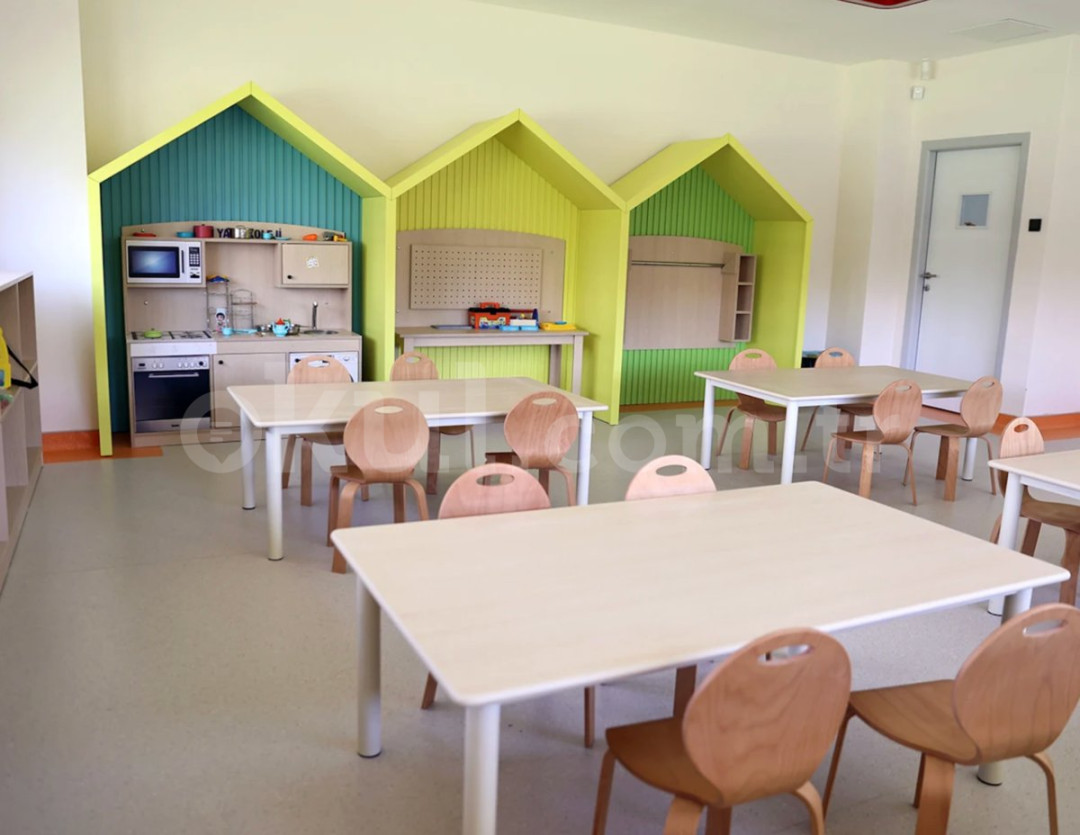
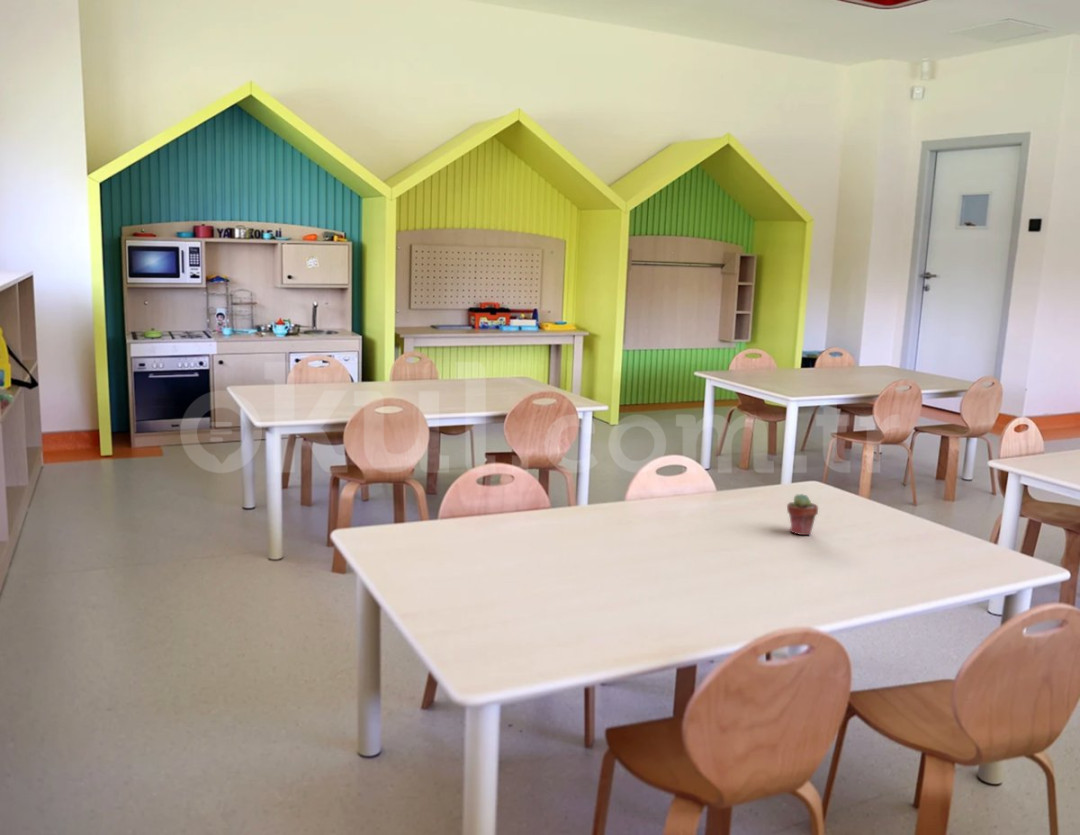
+ potted succulent (802, 513)
